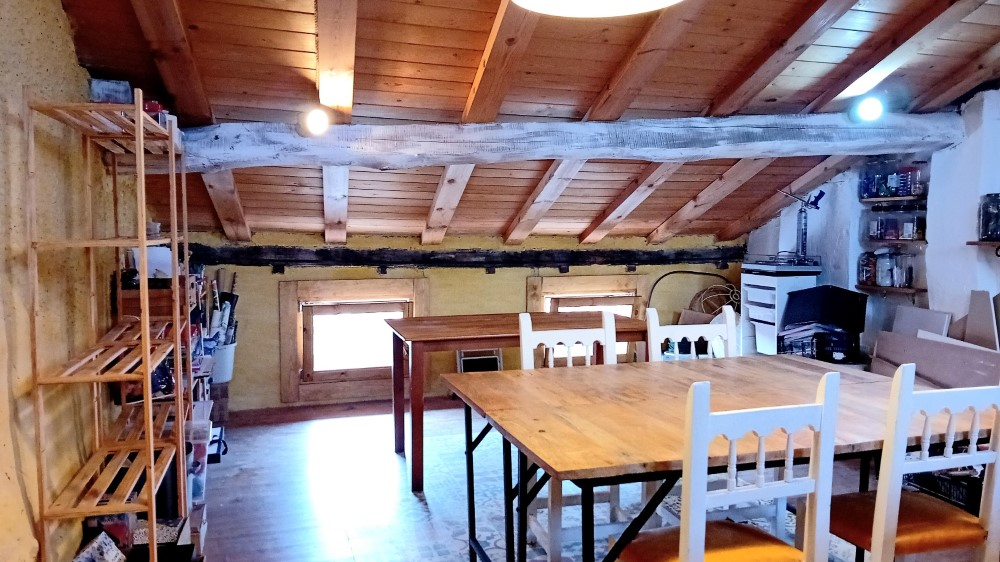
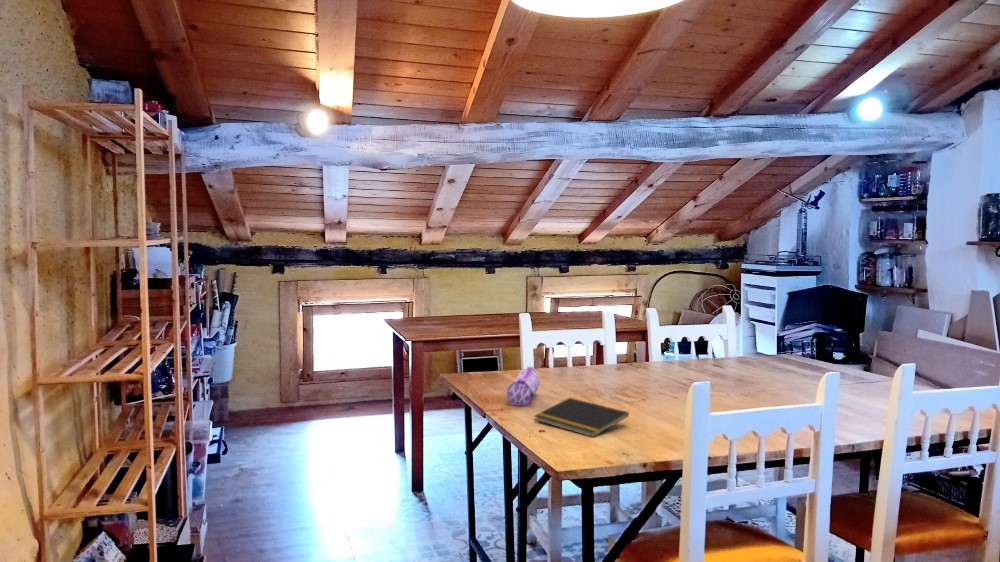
+ notepad (580, 416)
+ pencil case (523, 385)
